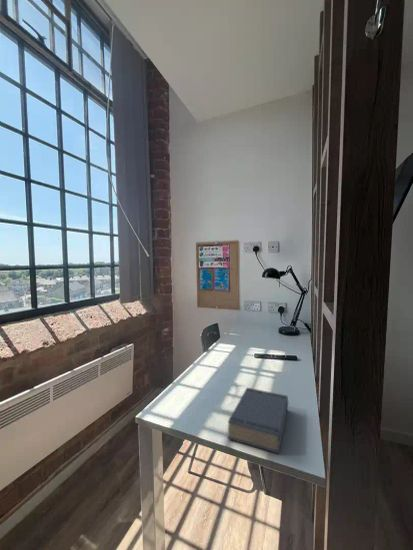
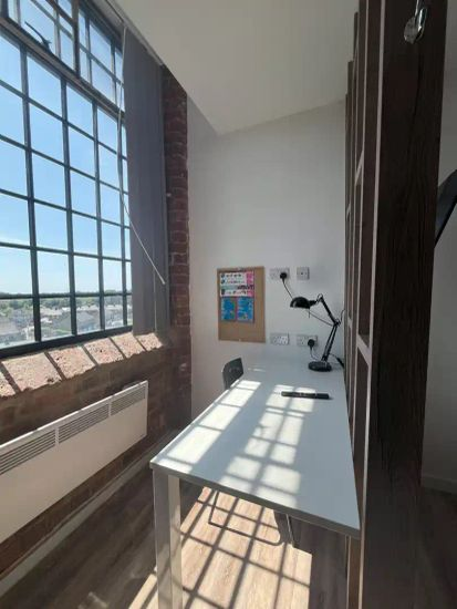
- book (260, 415)
